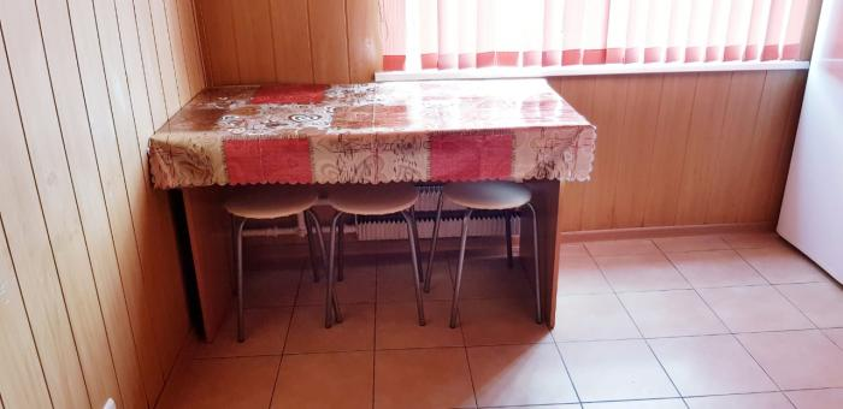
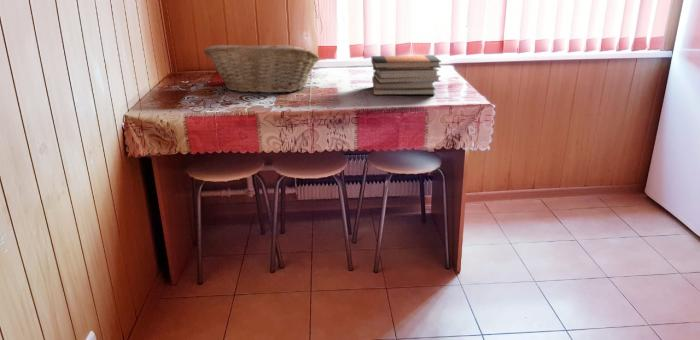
+ book stack (404, 74)
+ fruit basket (262, 64)
